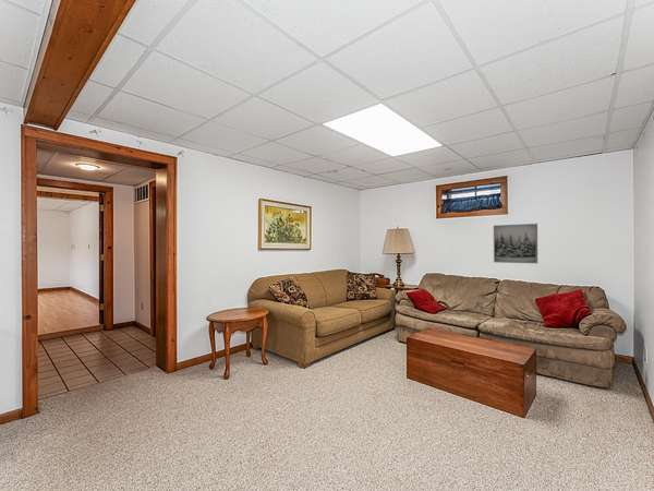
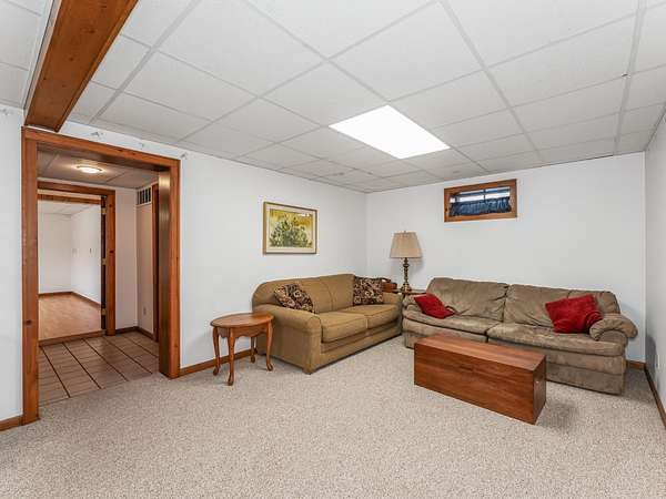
- wall art (514, 243)
